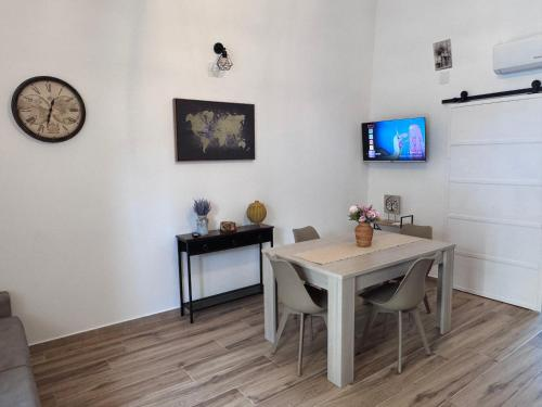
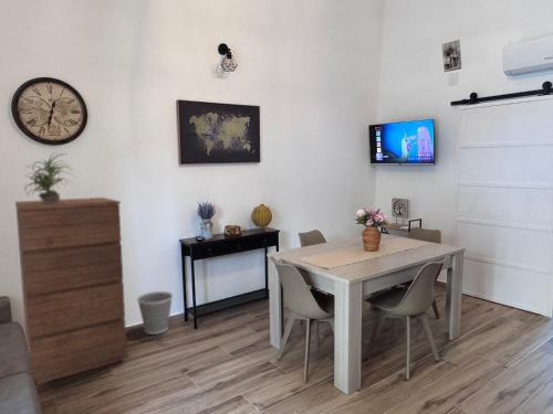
+ wastebasket (155, 312)
+ potted plant (50, 177)
+ dresser (72, 282)
